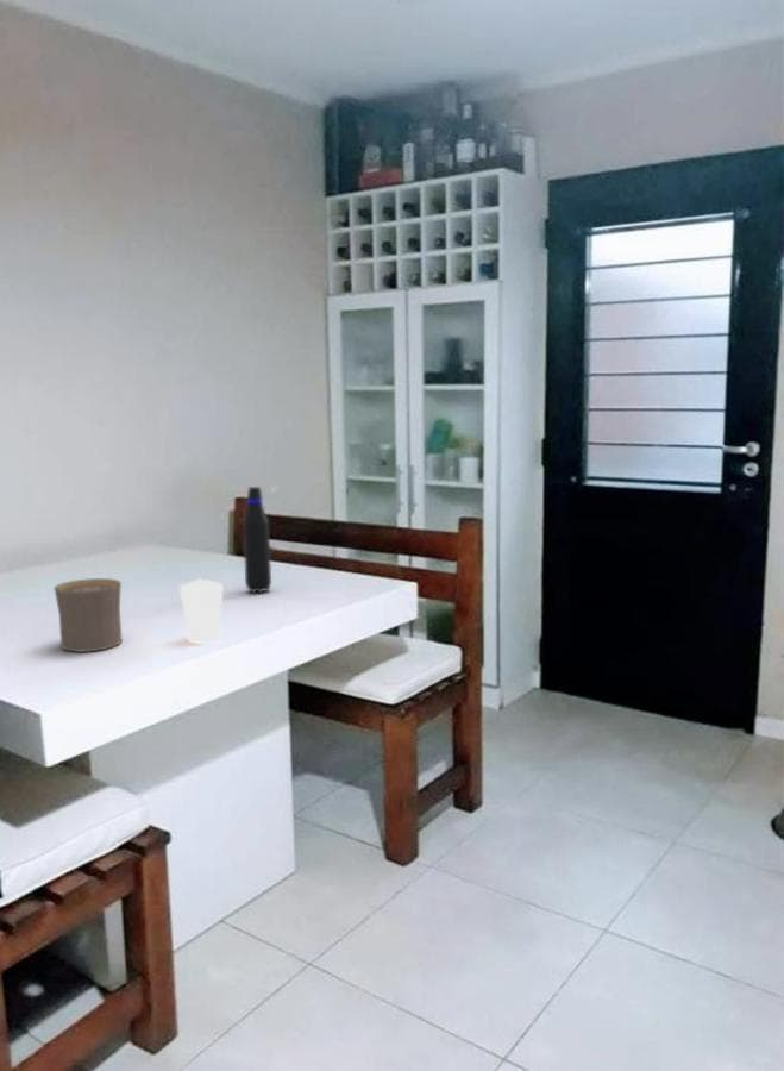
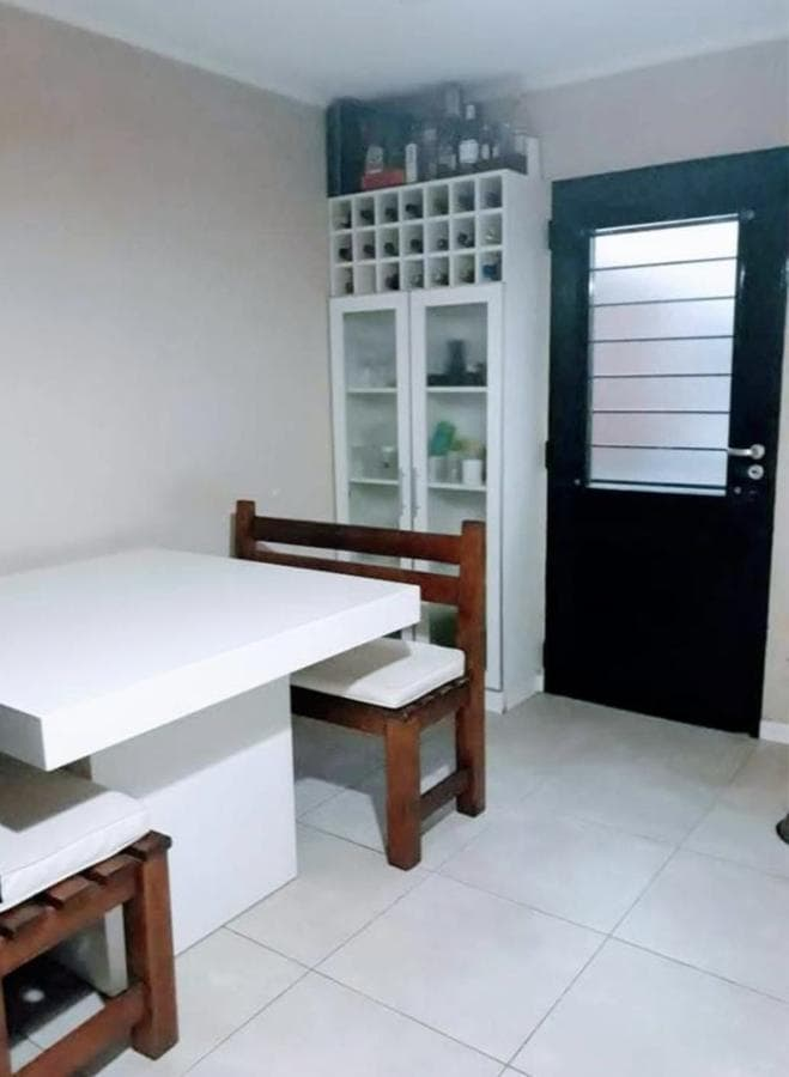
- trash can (202, 608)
- cup (89, 614)
- water bottle (256, 539)
